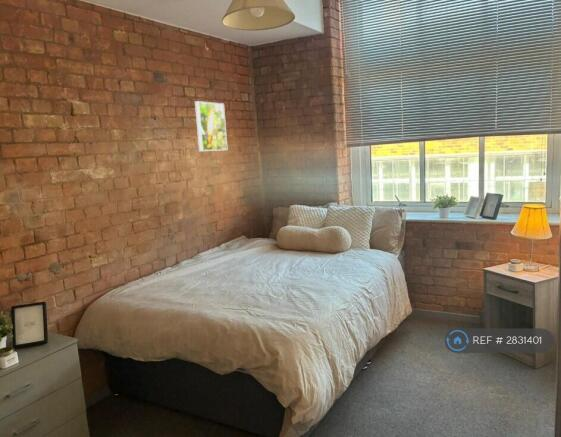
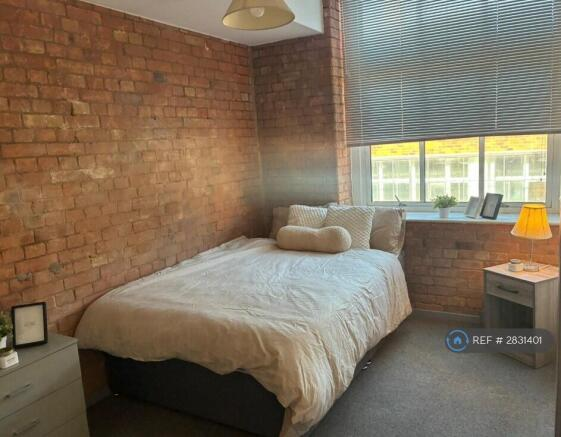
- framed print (211, 126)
